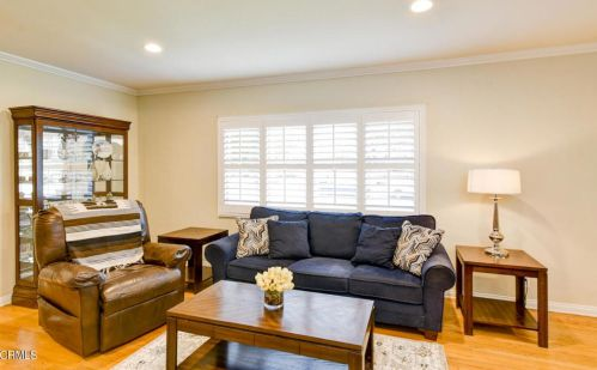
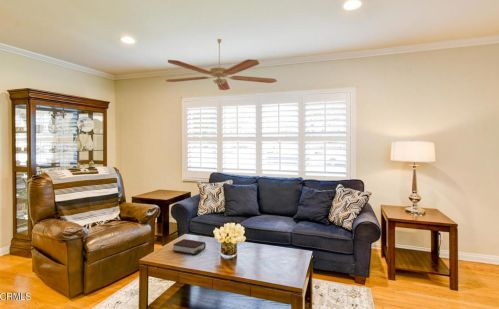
+ ceiling fan (219, 63)
+ bible (189, 246)
